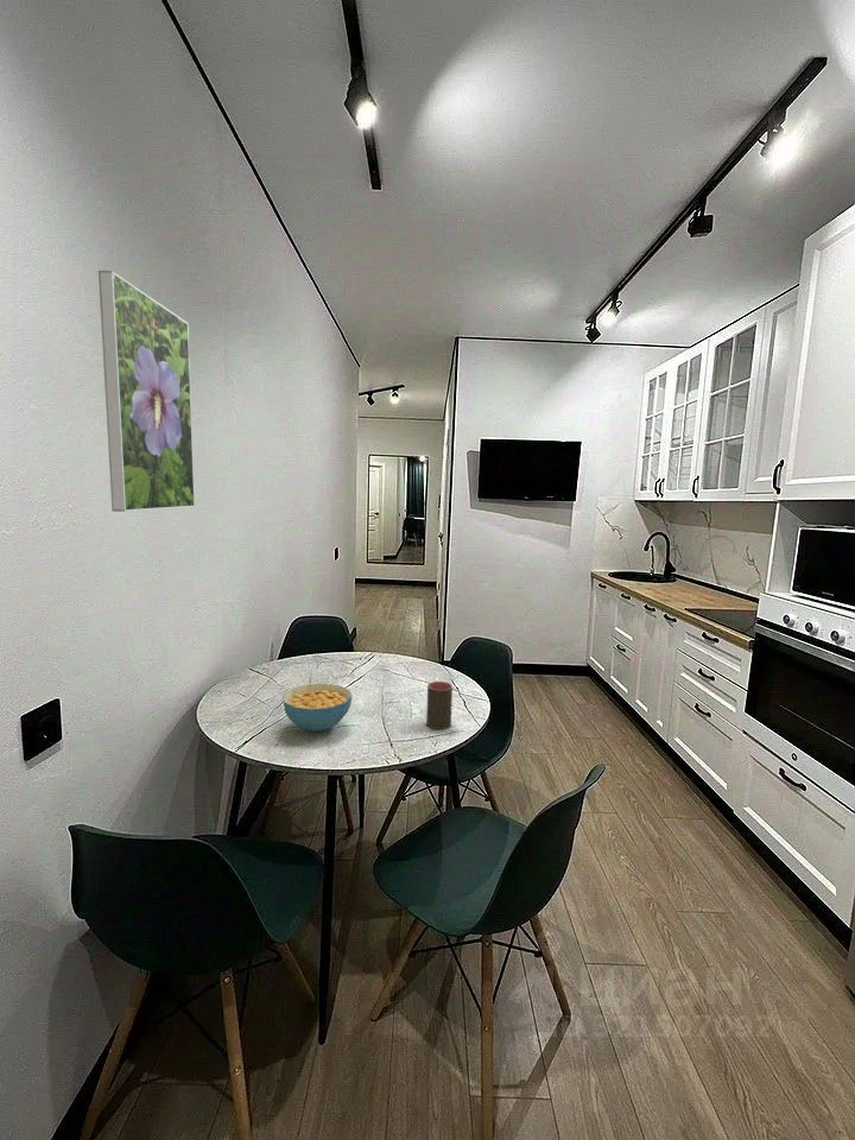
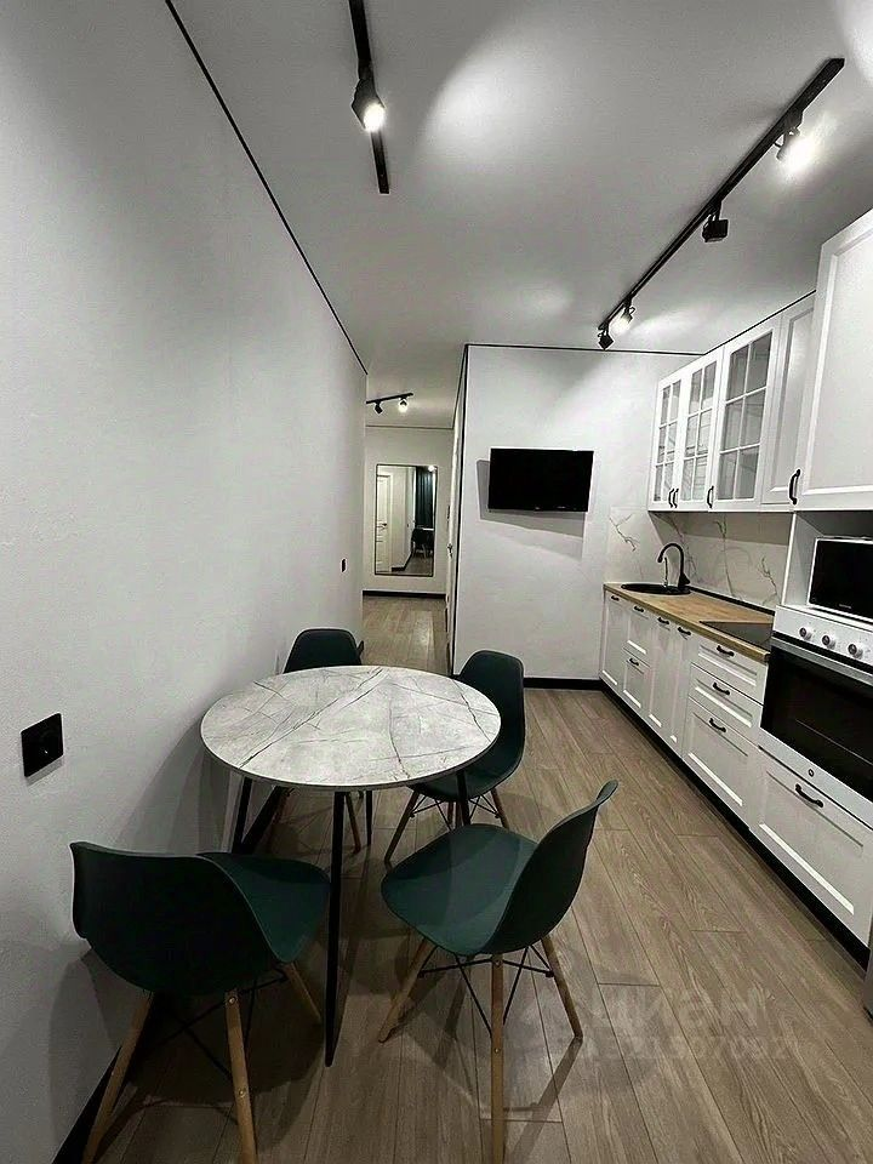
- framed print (153, 407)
- cup (439, 704)
- cereal bowl (317, 711)
